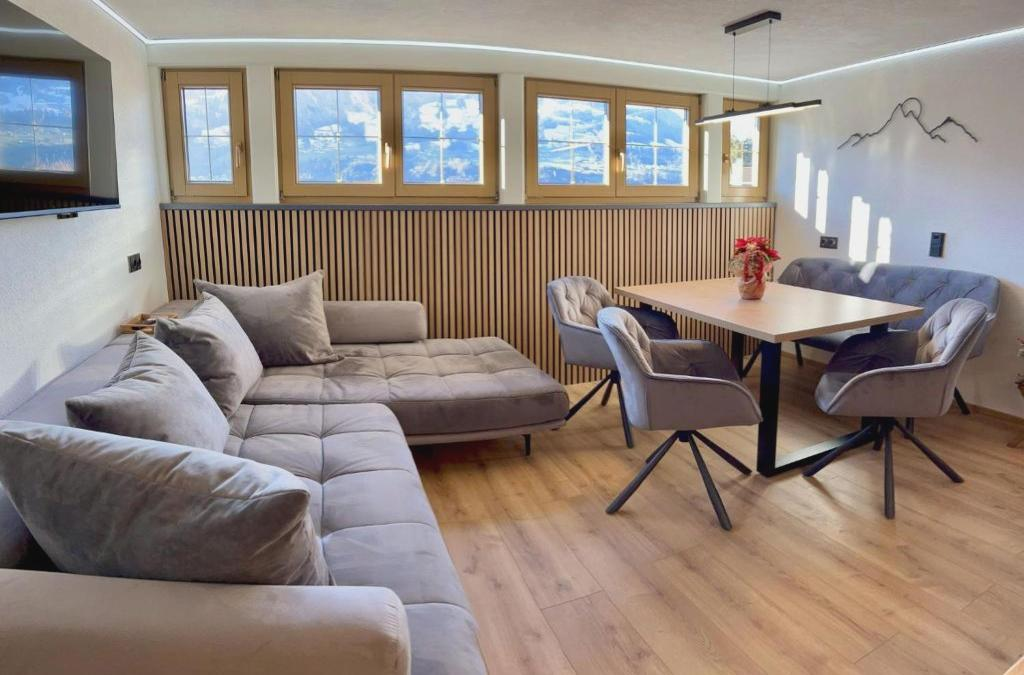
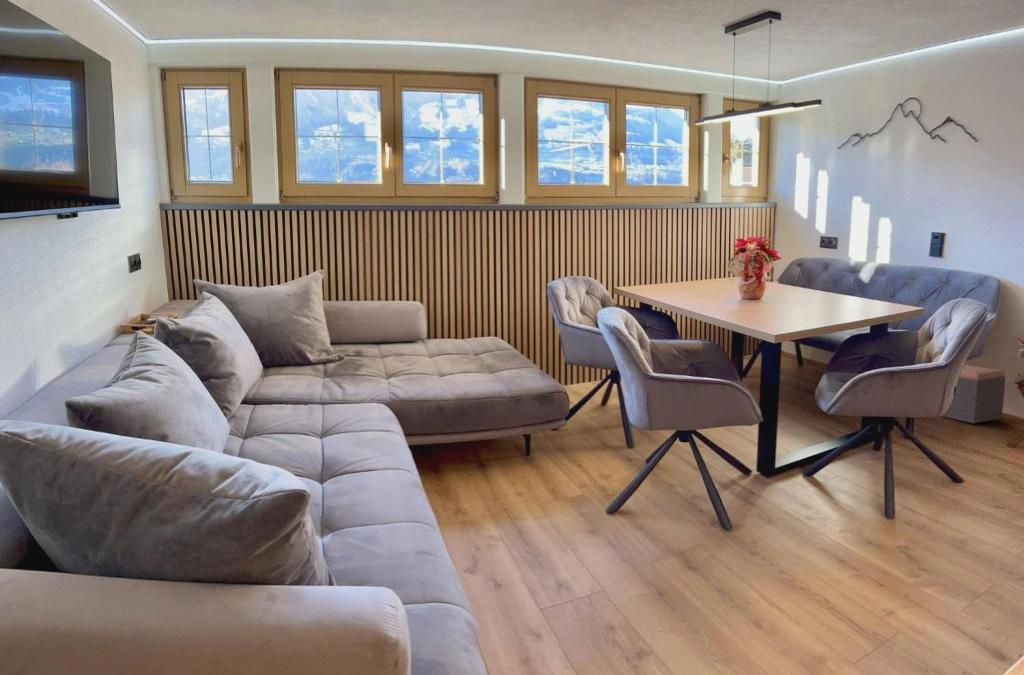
+ footstool (967, 392)
